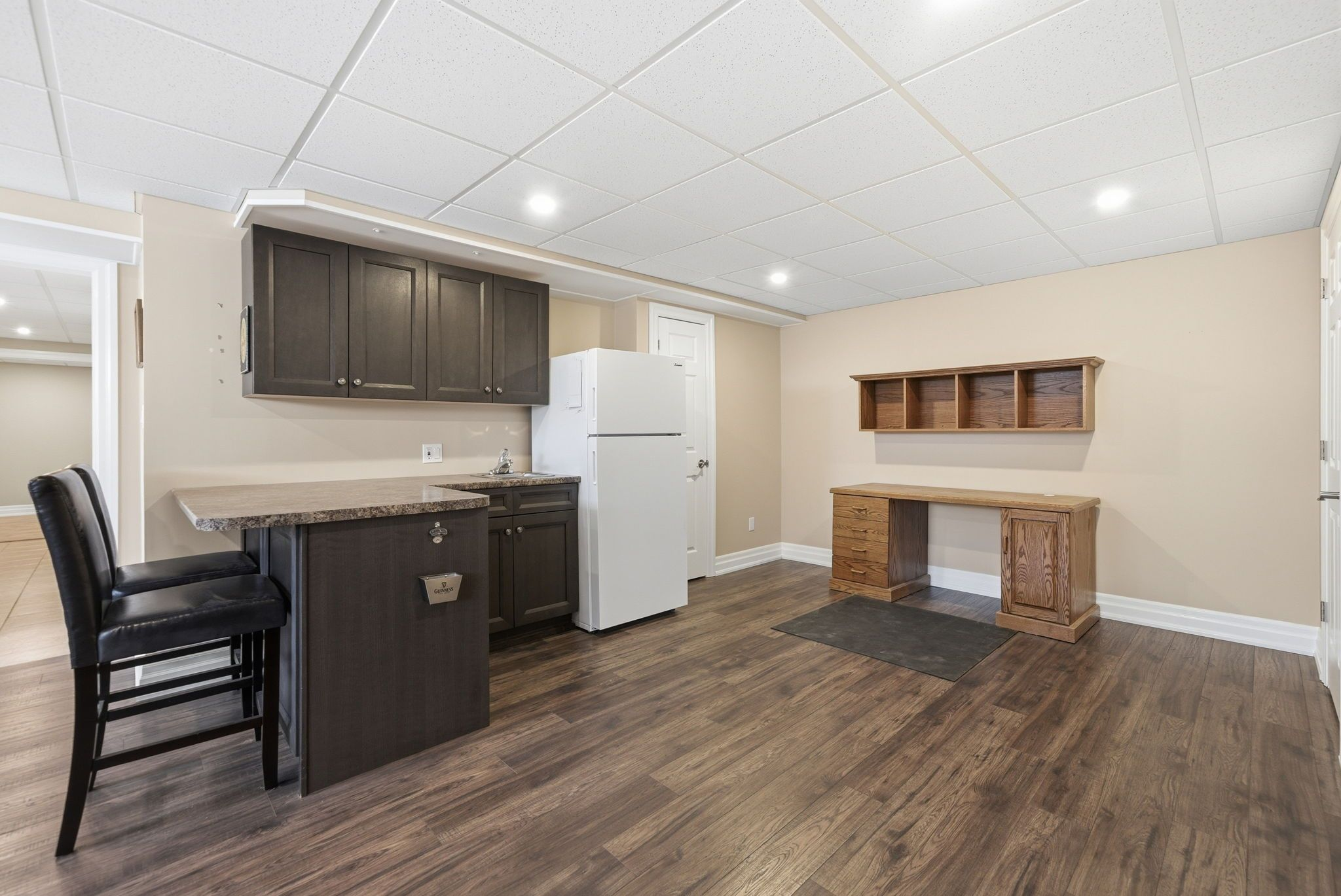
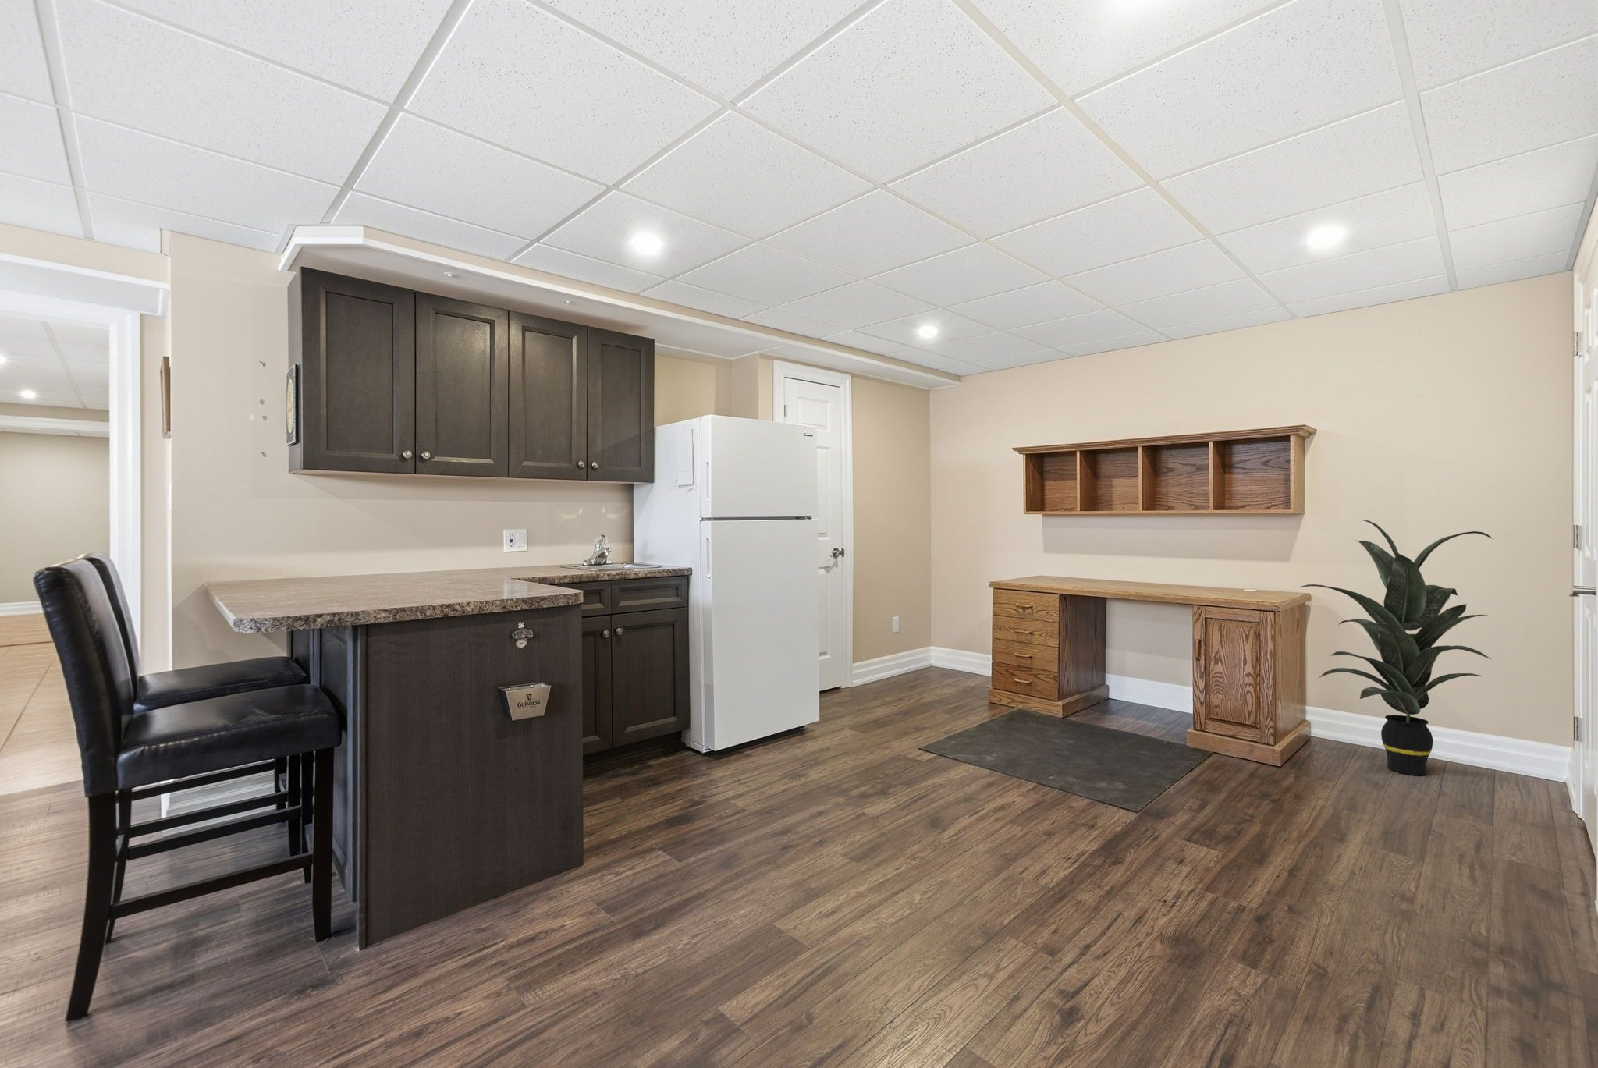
+ indoor plant (1395, 642)
